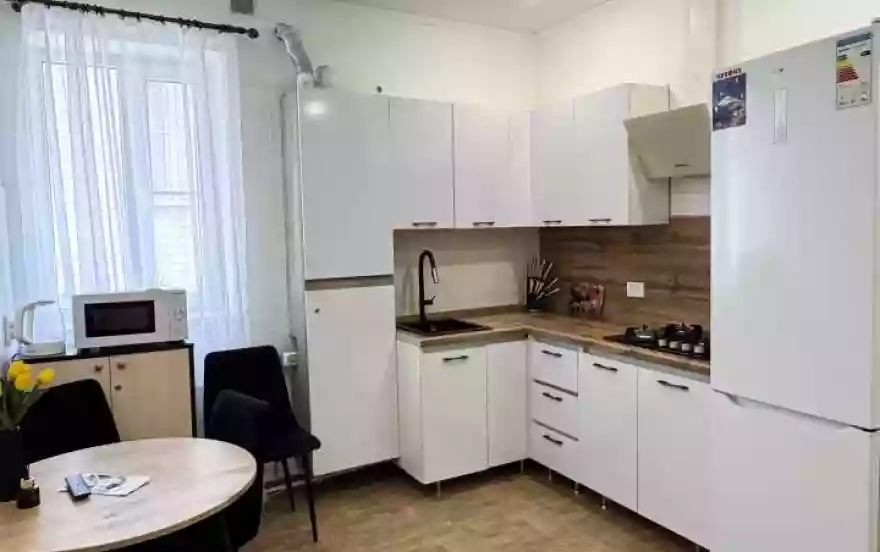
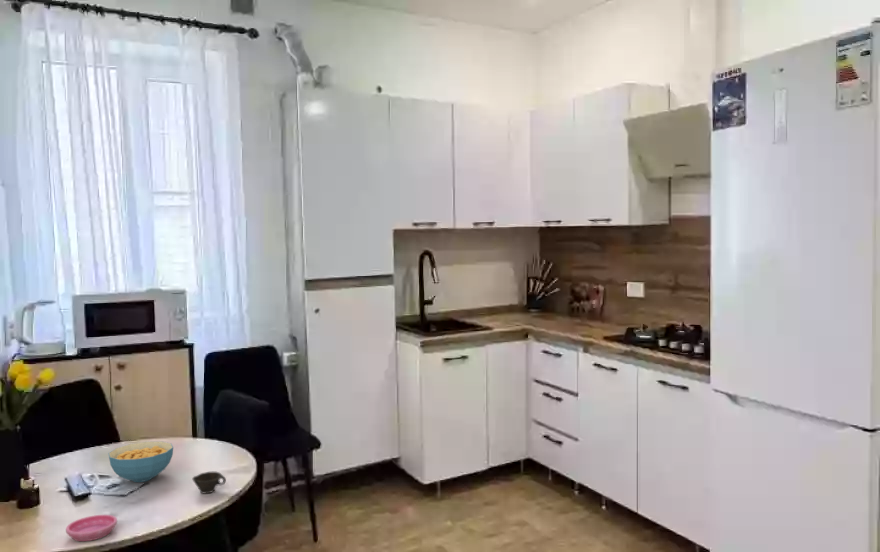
+ saucer (92, 528)
+ cup (209, 483)
+ cereal bowl (141, 464)
